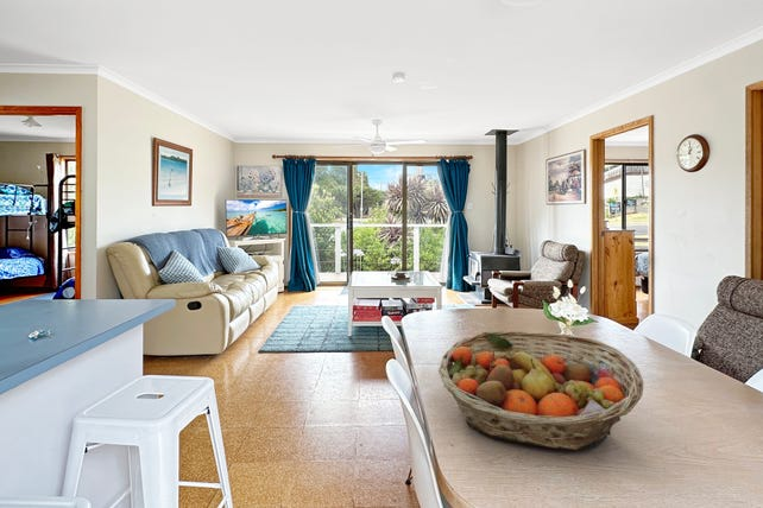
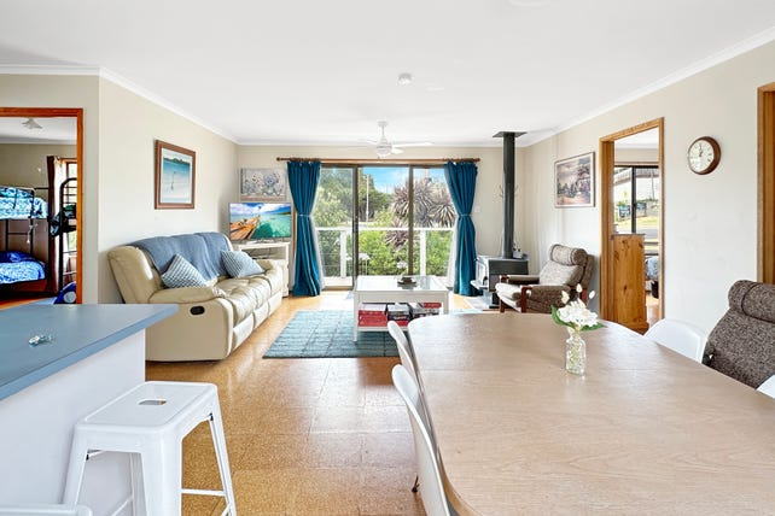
- fruit basket (532, 382)
